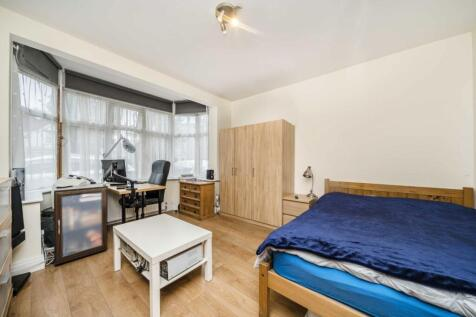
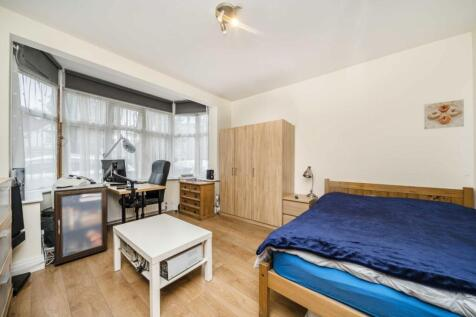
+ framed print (442, 115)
